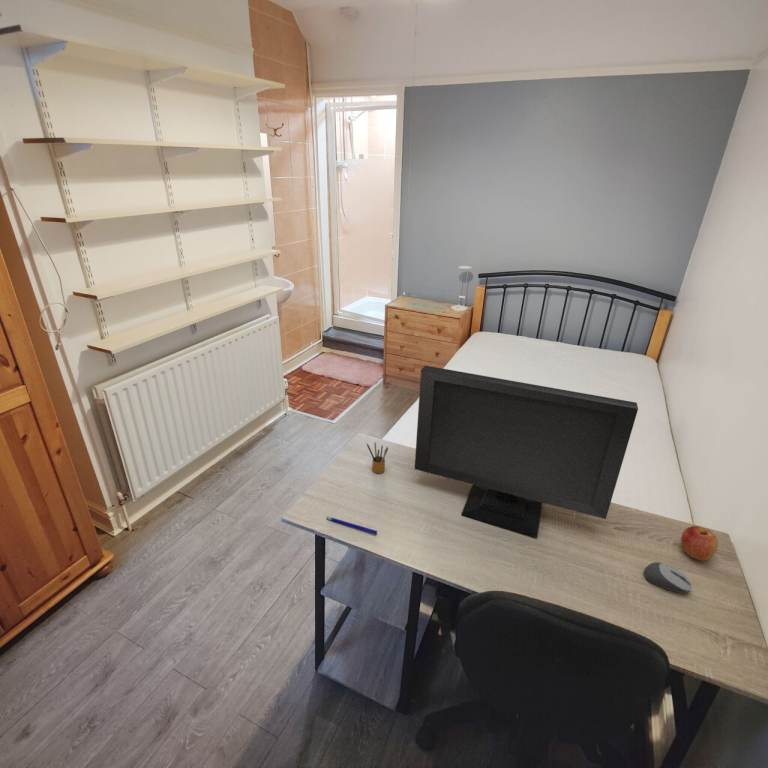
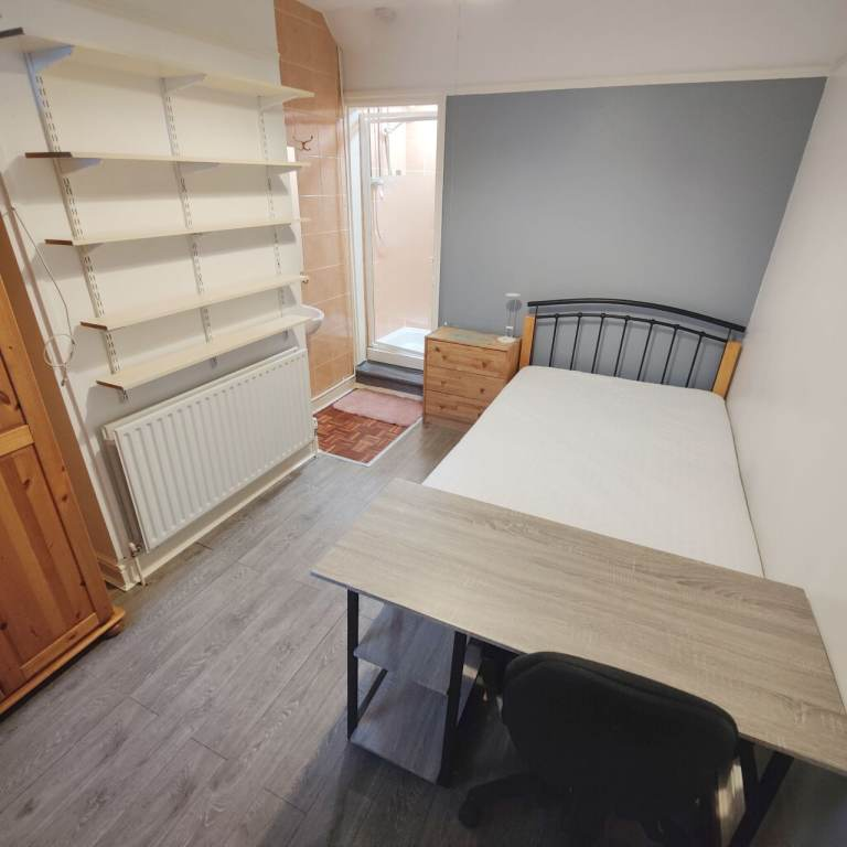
- pen (351, 525)
- computer monitor (510, 451)
- computer mouse (668, 576)
- apple (698, 542)
- pencil box (377, 457)
